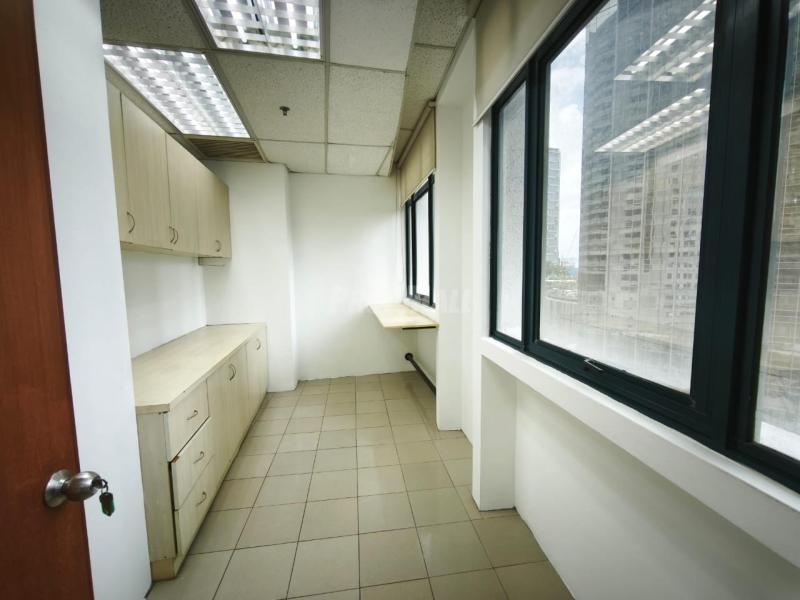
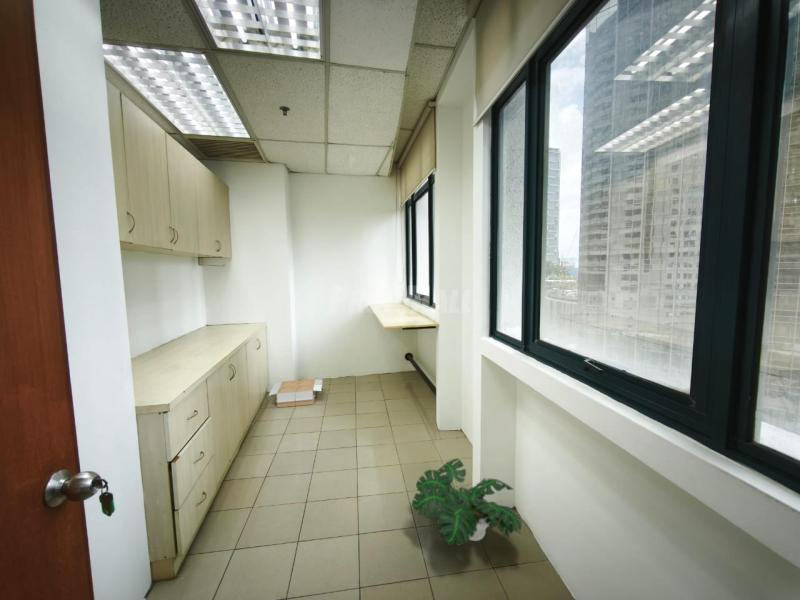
+ potted plant (463, 505)
+ cardboard box (297, 390)
